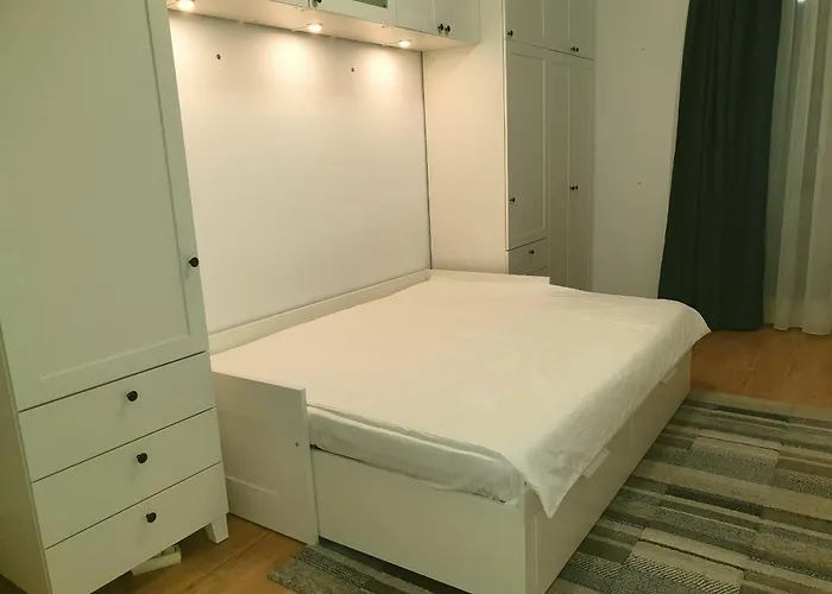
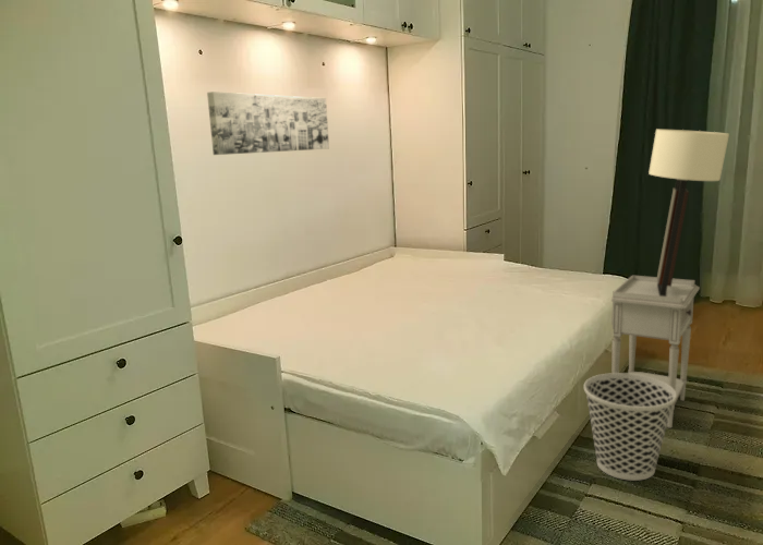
+ wall sconce (668, 214)
+ wall art (275, 123)
+ nightstand (655, 338)
+ wastebasket (627, 427)
